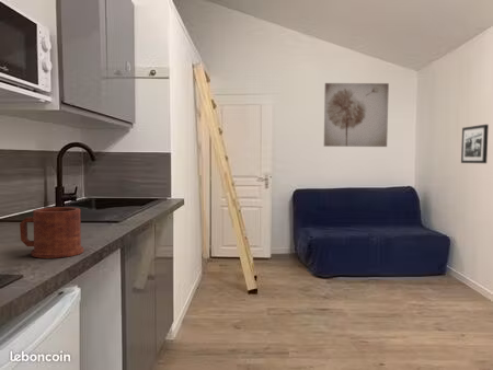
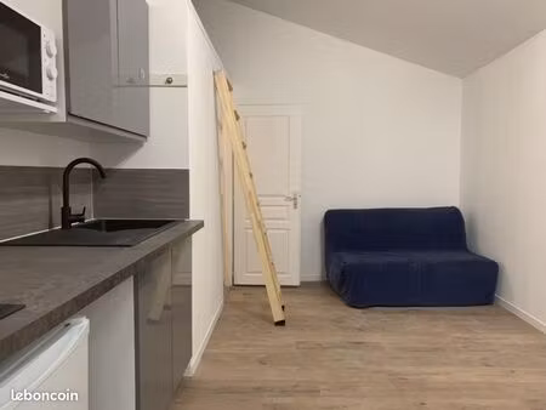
- wall art (355, 115)
- picture frame (473, 144)
- mug (53, 231)
